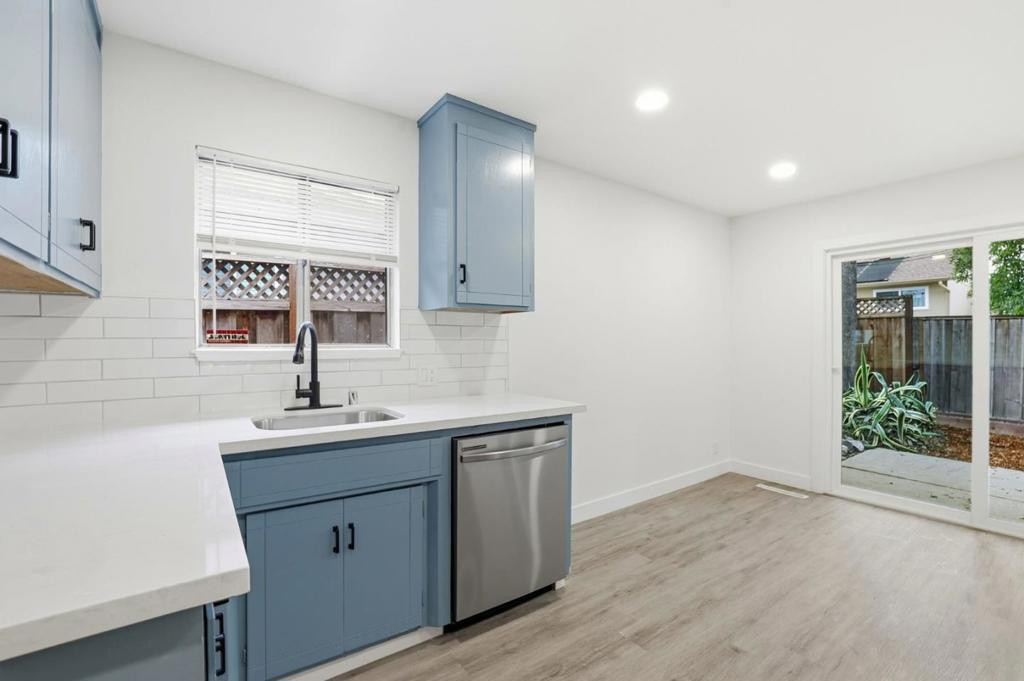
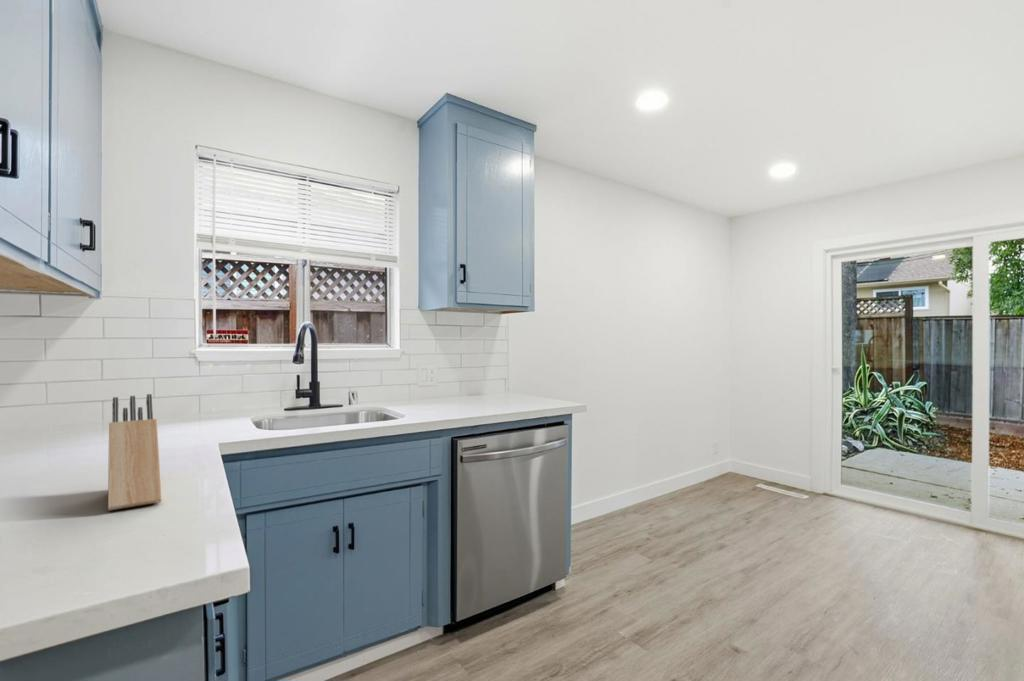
+ knife block (133, 445)
